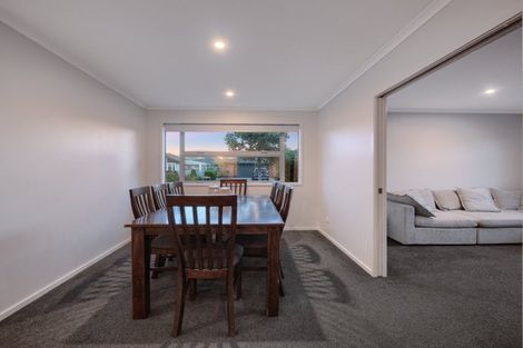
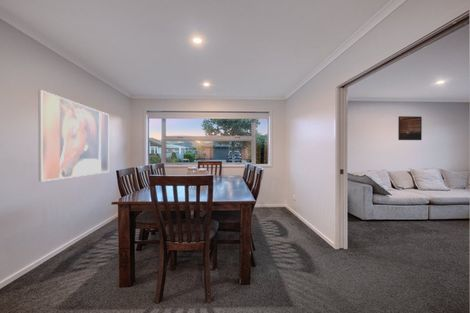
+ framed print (410, 128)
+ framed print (81, 140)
